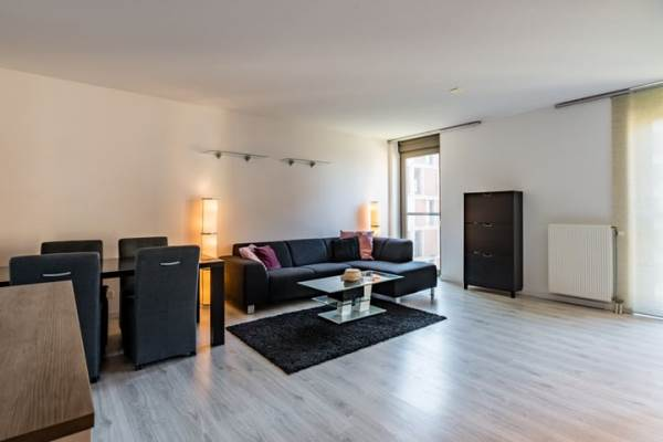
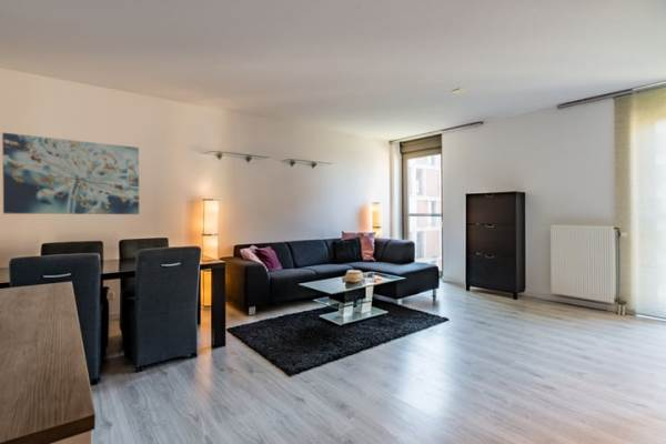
+ wall art (77, 178)
